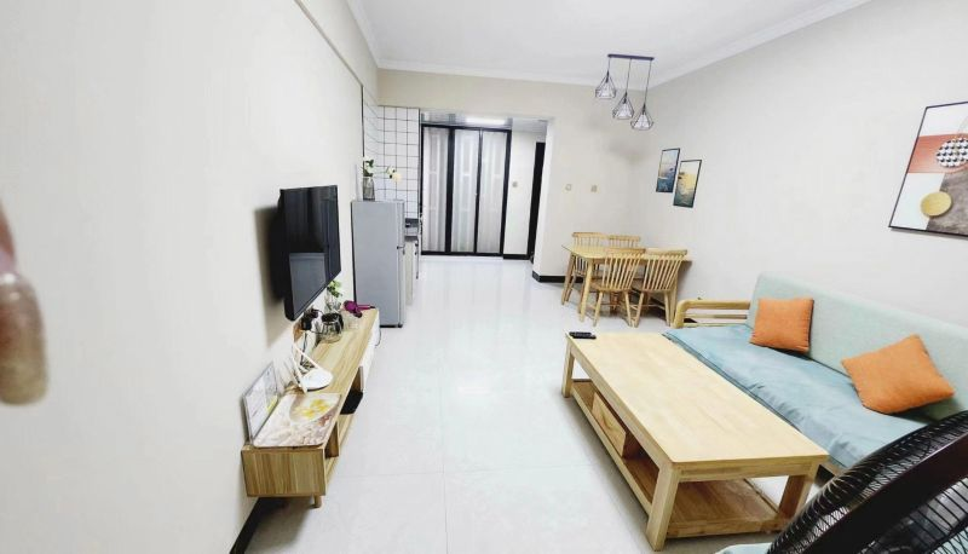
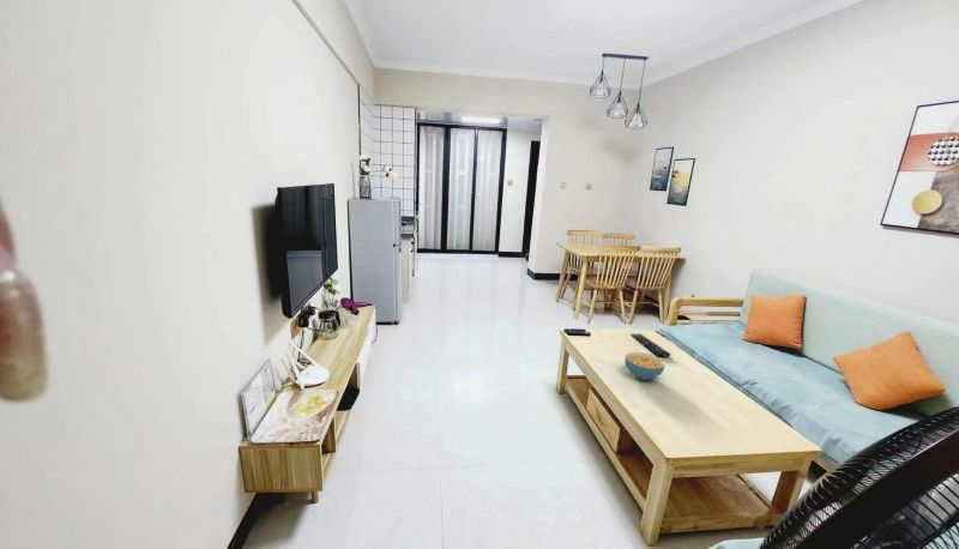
+ remote control (649, 344)
+ cereal bowl (643, 368)
